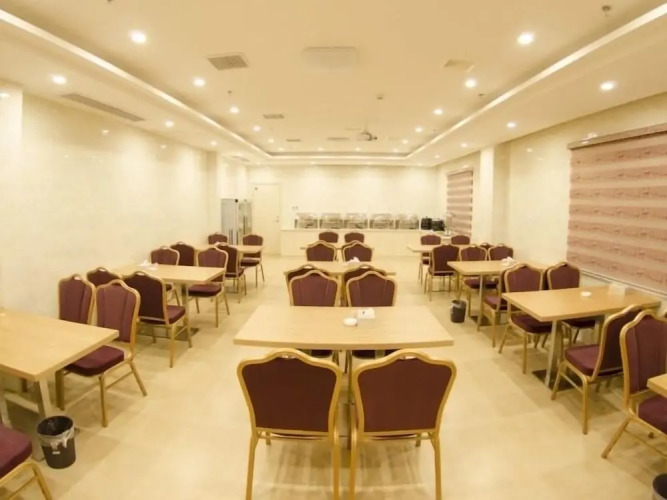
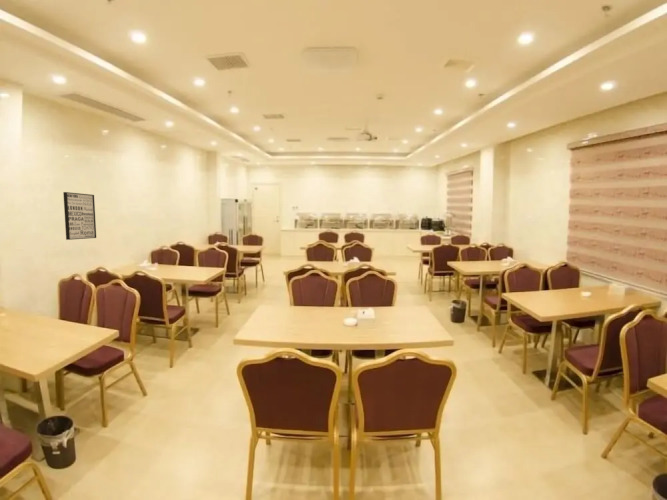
+ wall art (80, 216)
